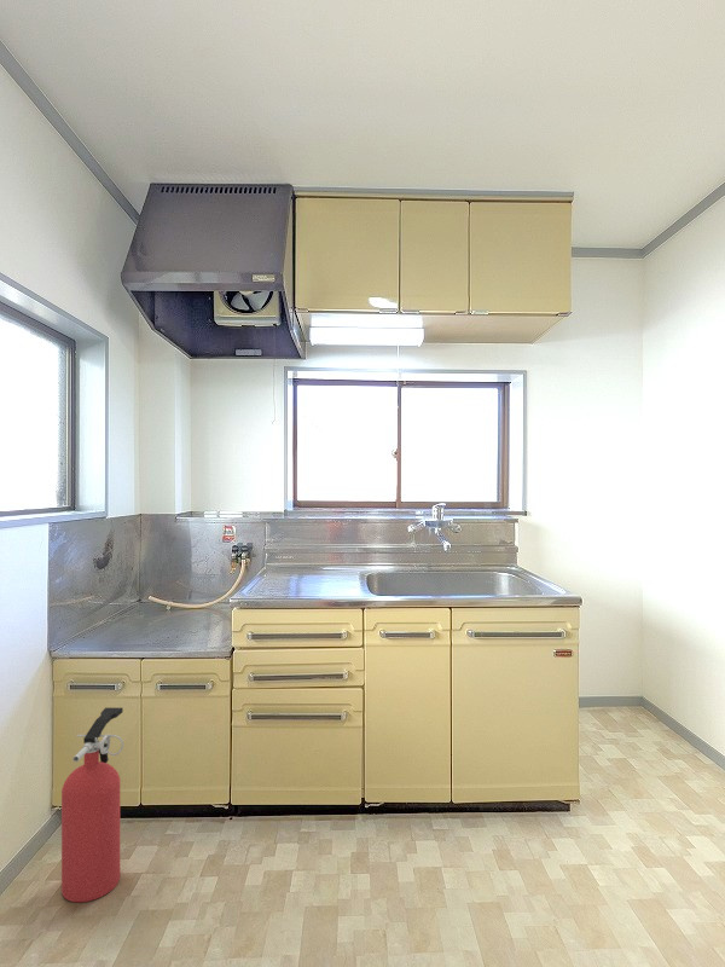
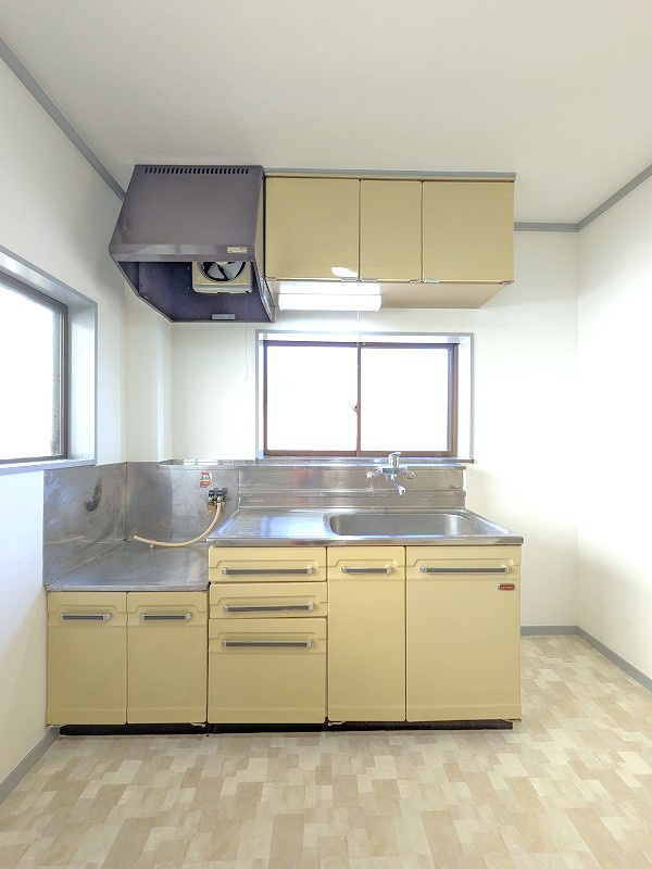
- fire extinguisher (97, 800)
